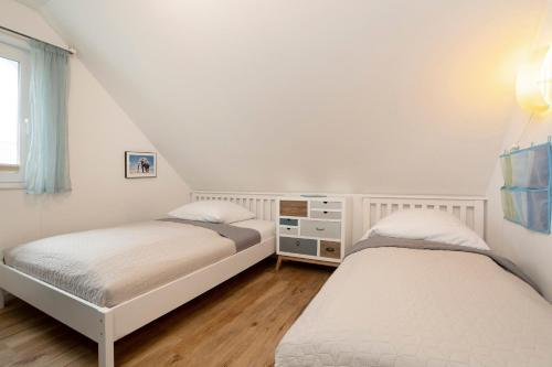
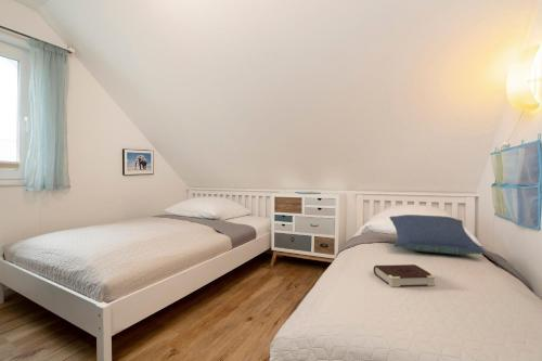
+ book (402, 274)
+ pillow (429, 232)
